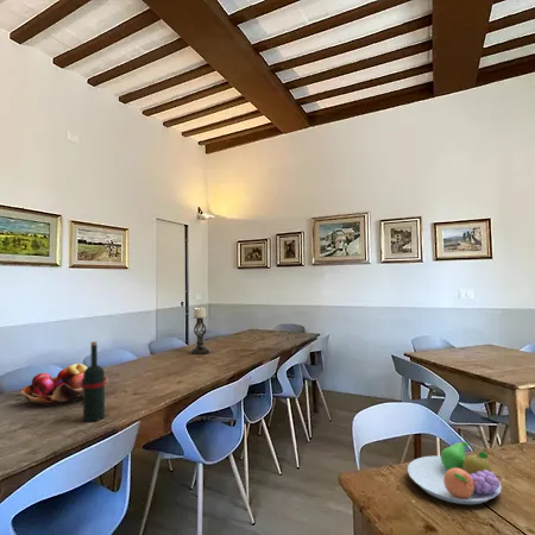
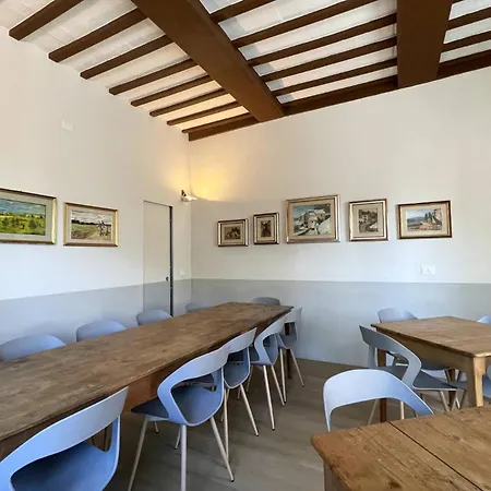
- candle holder (201, 329)
- fruit basket (68, 382)
- fruit bowl (454, 466)
- wine bottle (92, 379)
